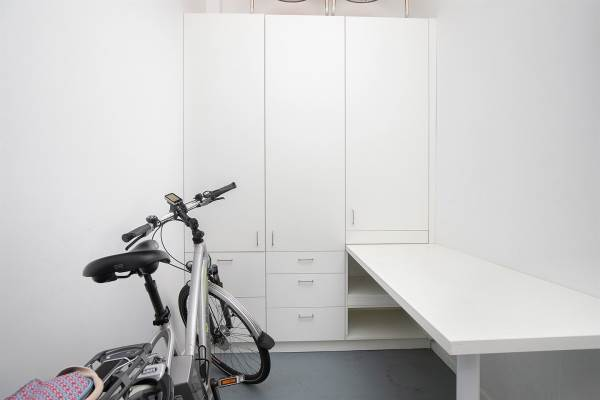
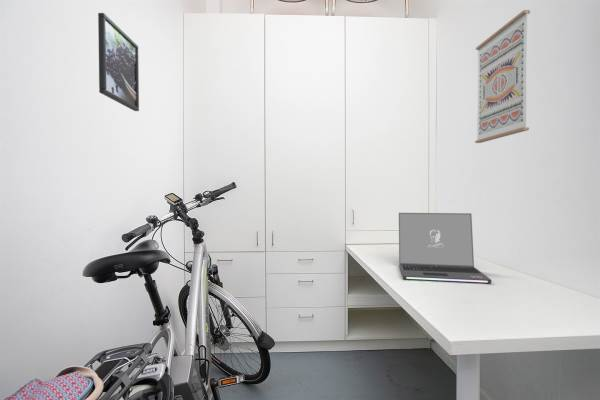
+ wall art (499, 84)
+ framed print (120, 67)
+ laptop (439, 244)
